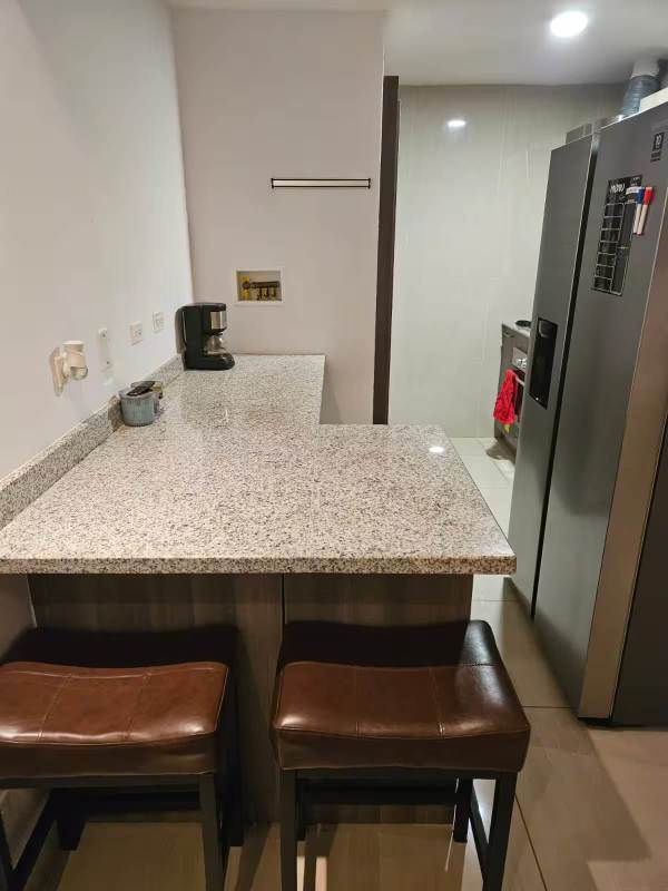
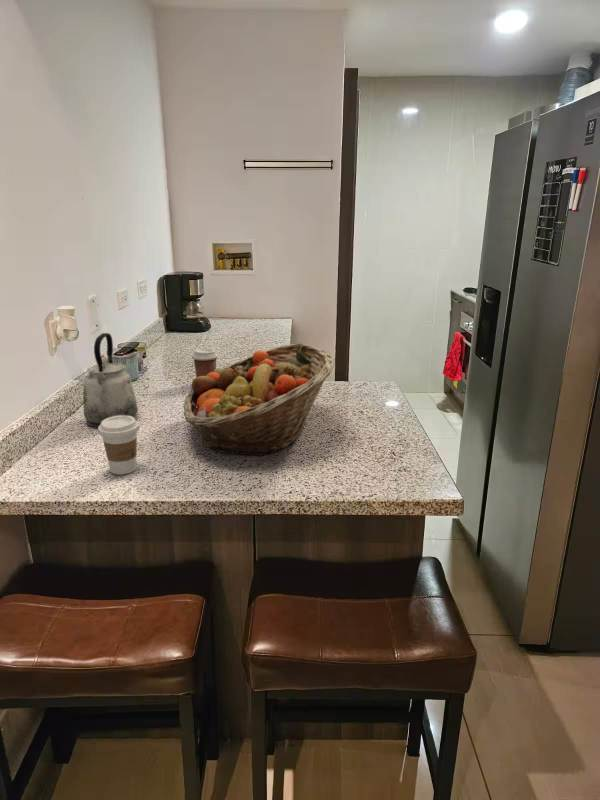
+ fruit basket (257, 393)
+ kettle (109, 375)
+ coffee cup (120, 445)
+ coffee cup (205, 367)
